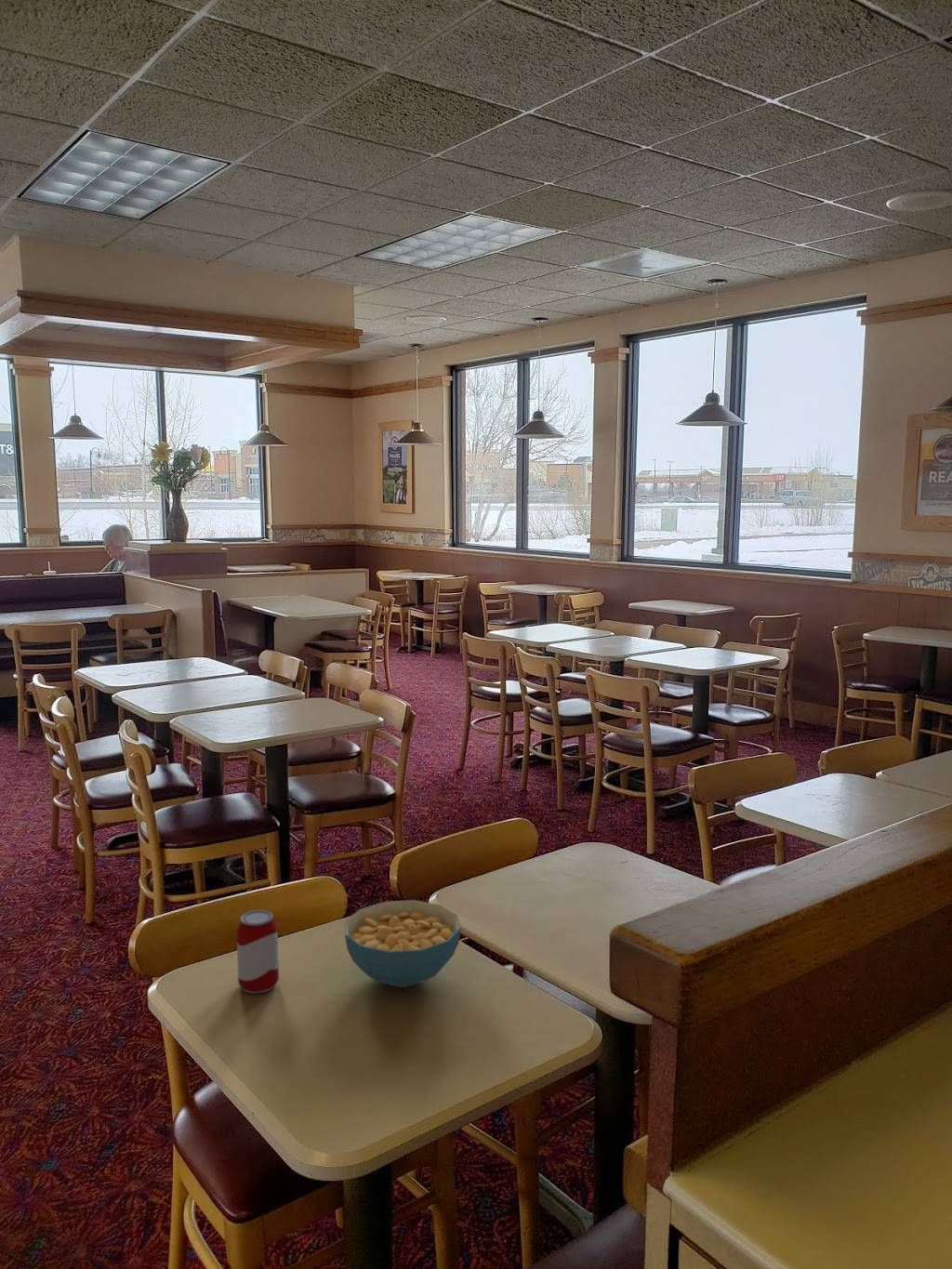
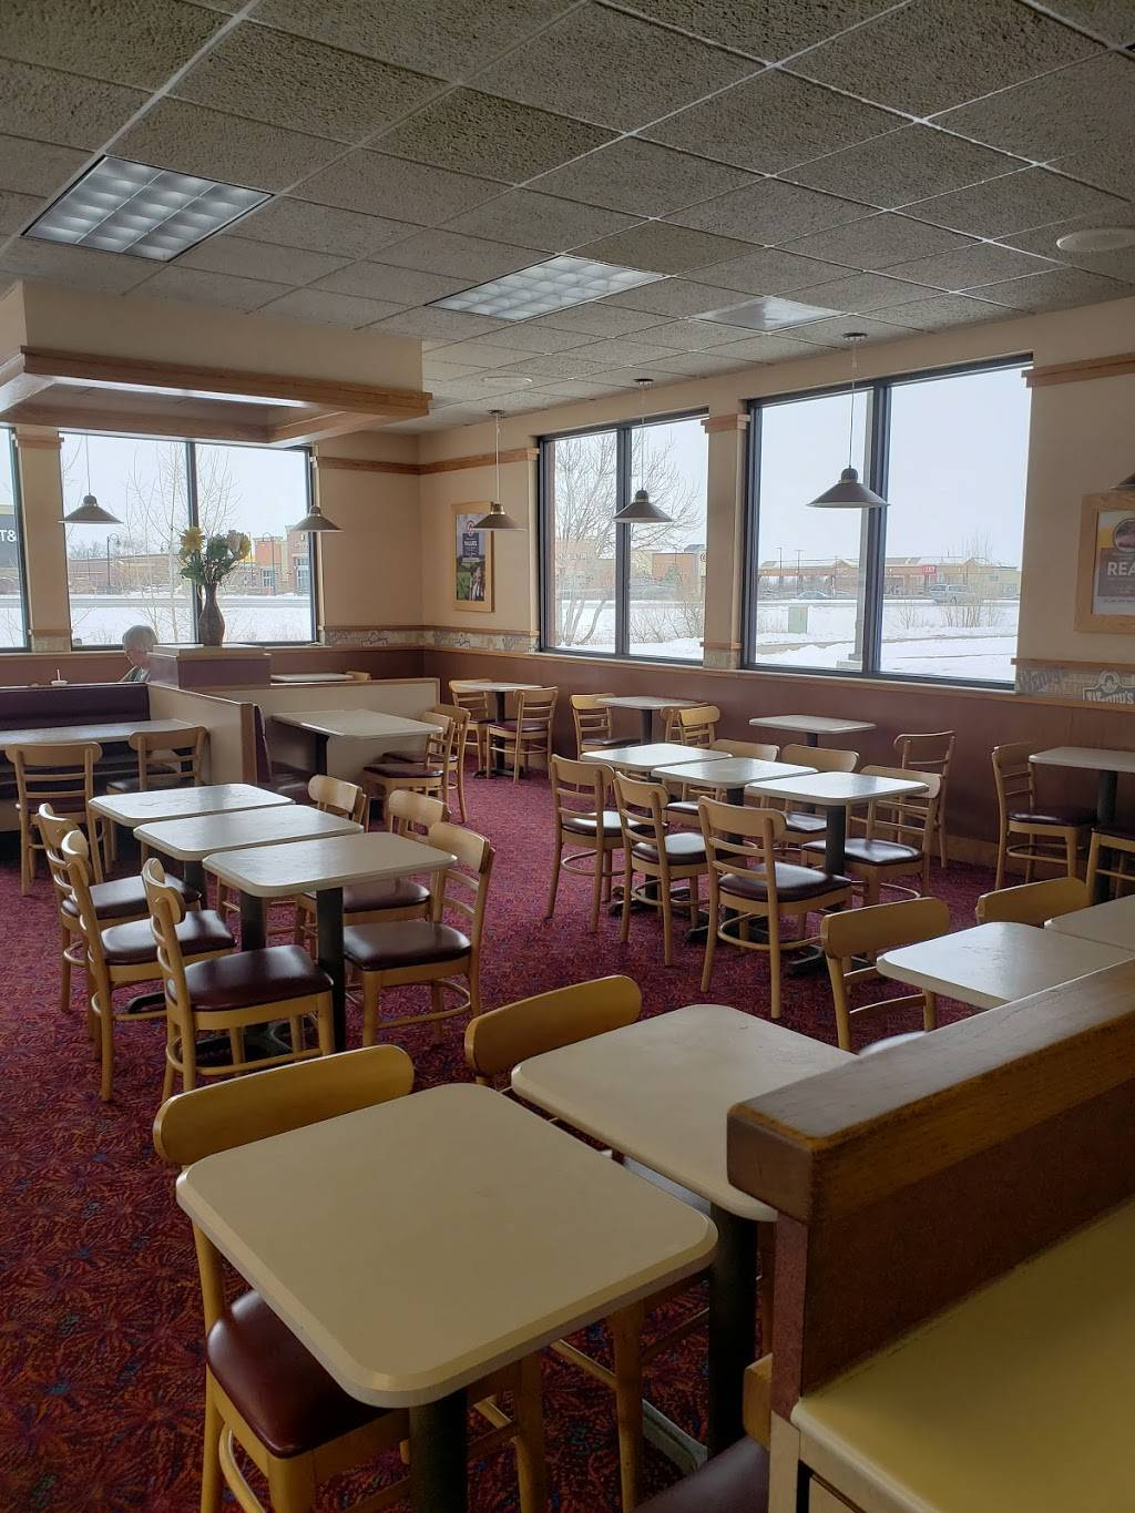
- cereal bowl (403, 951)
- beverage can (258, 950)
